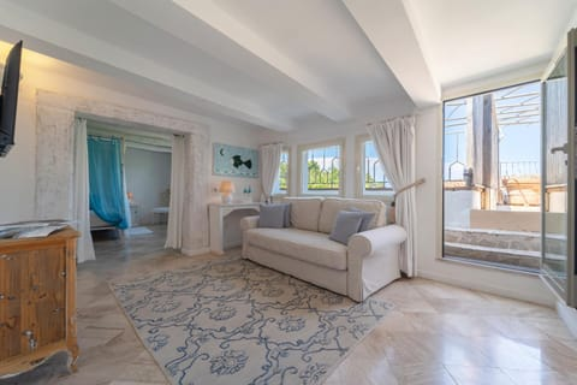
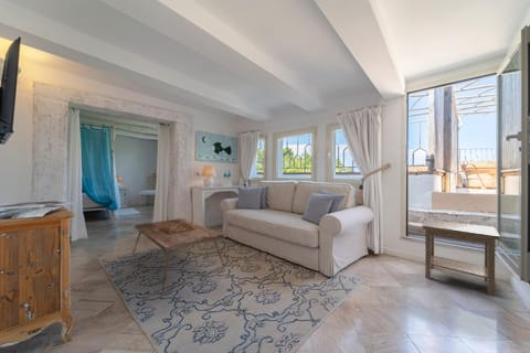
+ coffee table (174, 242)
+ side table (457, 260)
